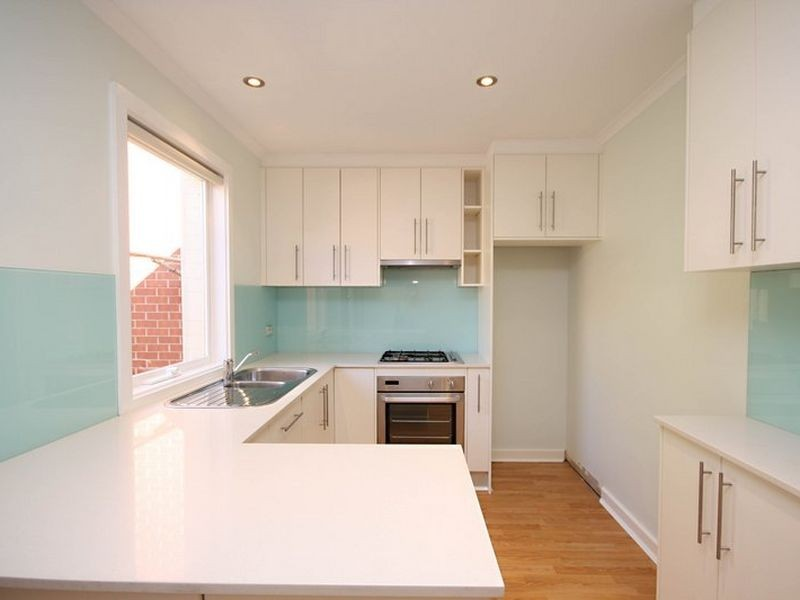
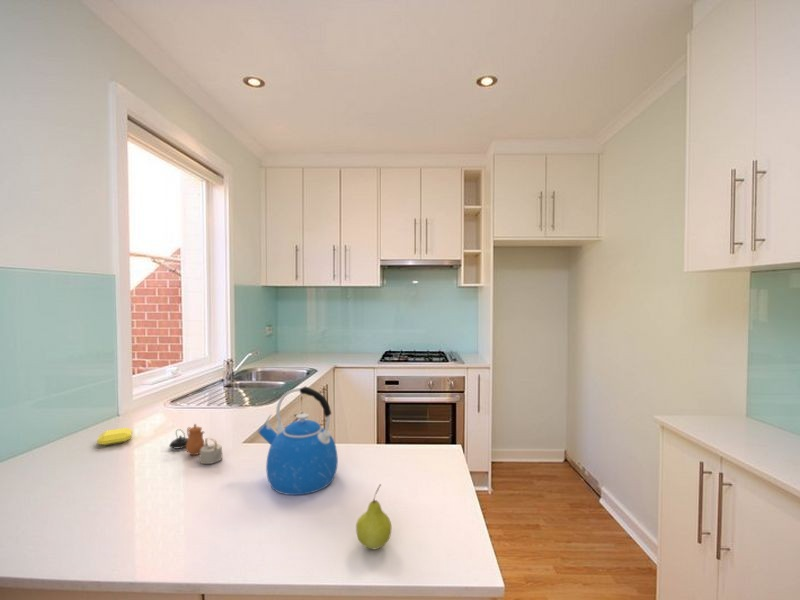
+ teapot (196, 438)
+ kettle (295, 432)
+ soap bar (115, 436)
+ fruit (373, 516)
